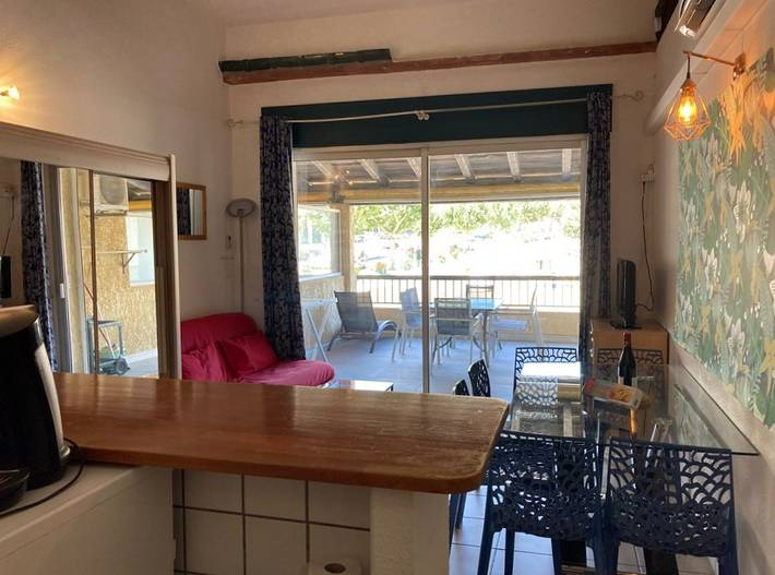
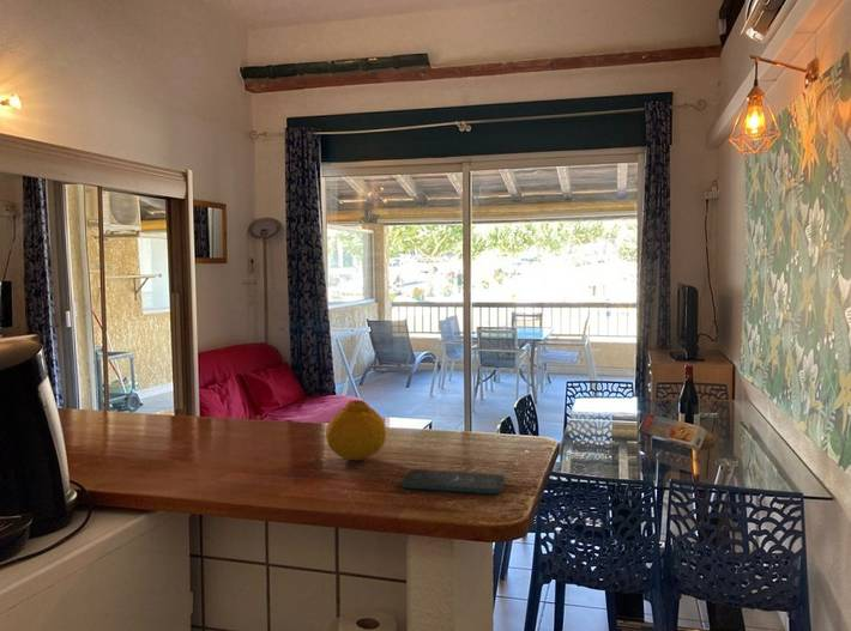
+ fruit (356, 429)
+ smartphone (453, 481)
